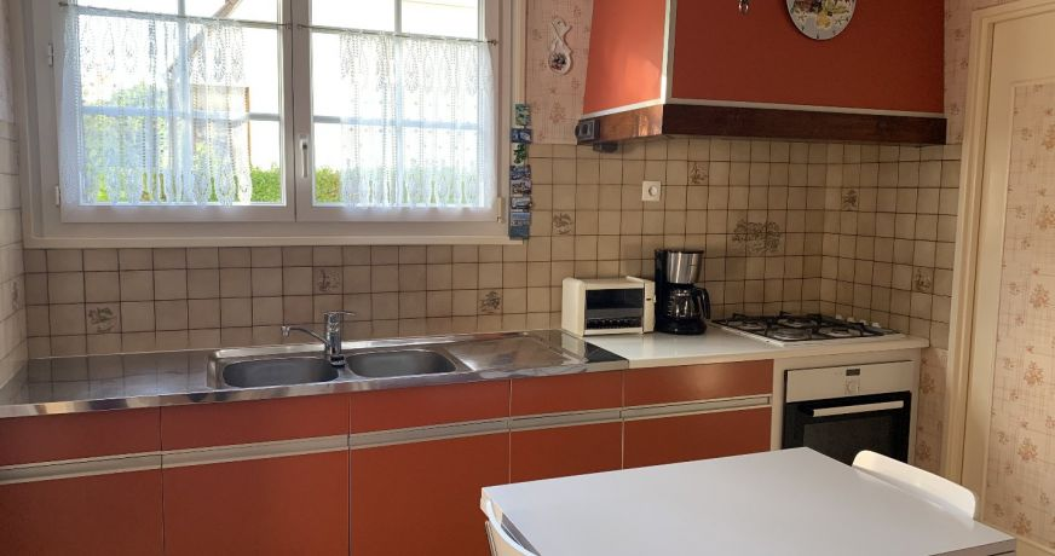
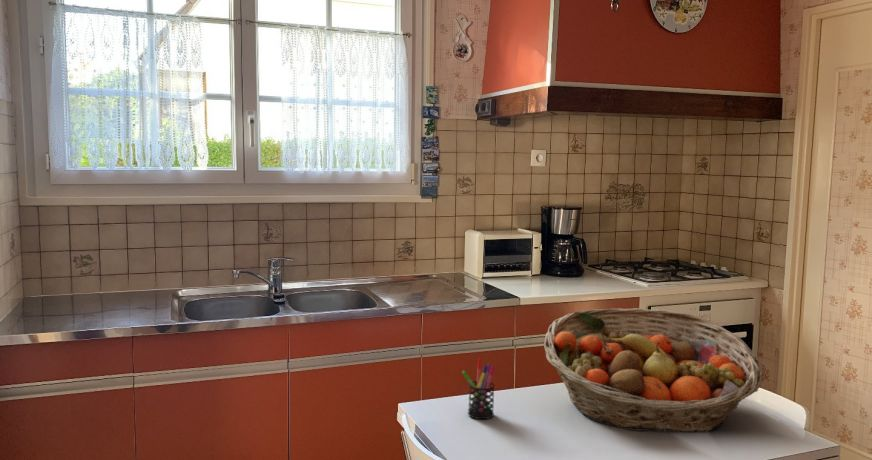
+ pen holder (478, 388)
+ fruit basket (647, 366)
